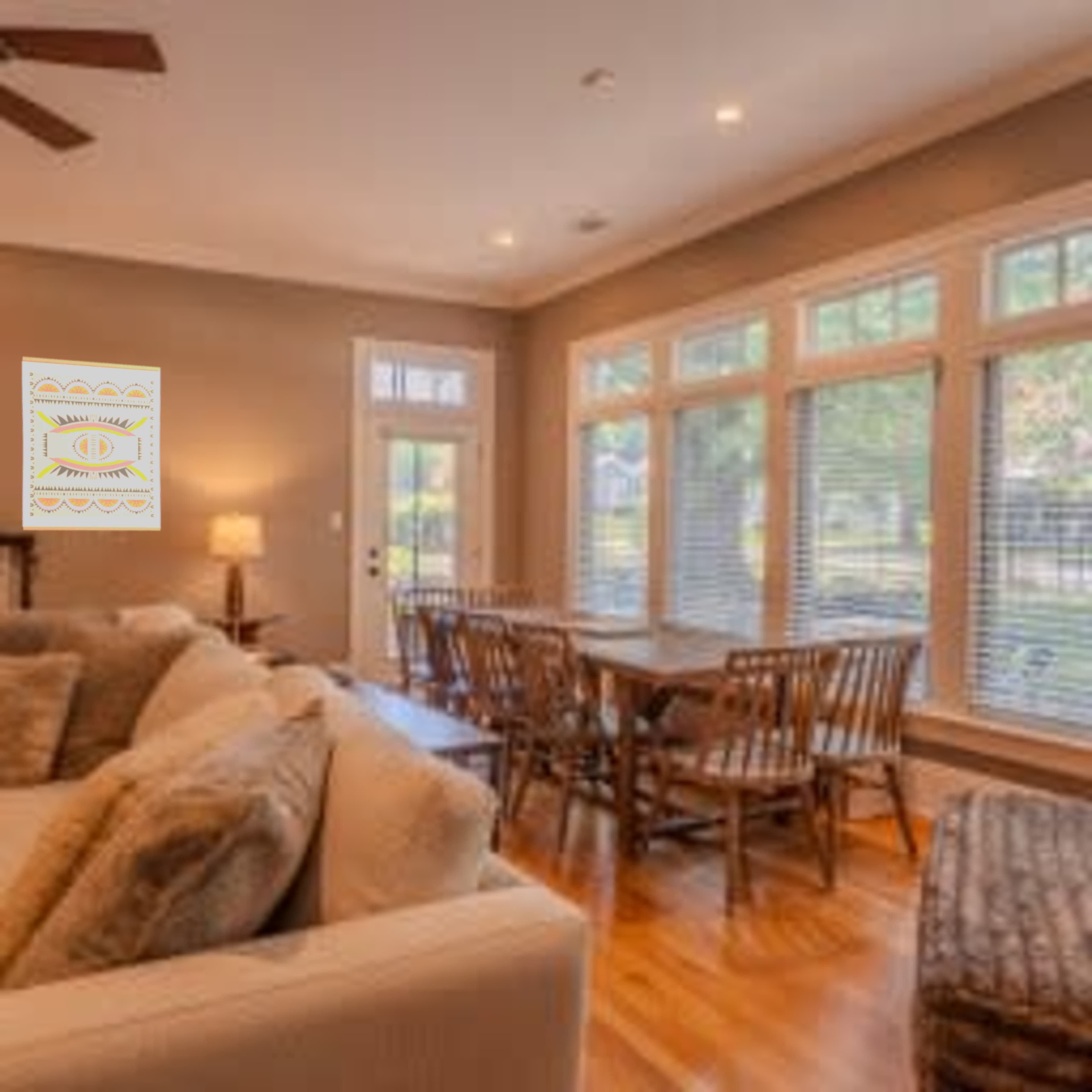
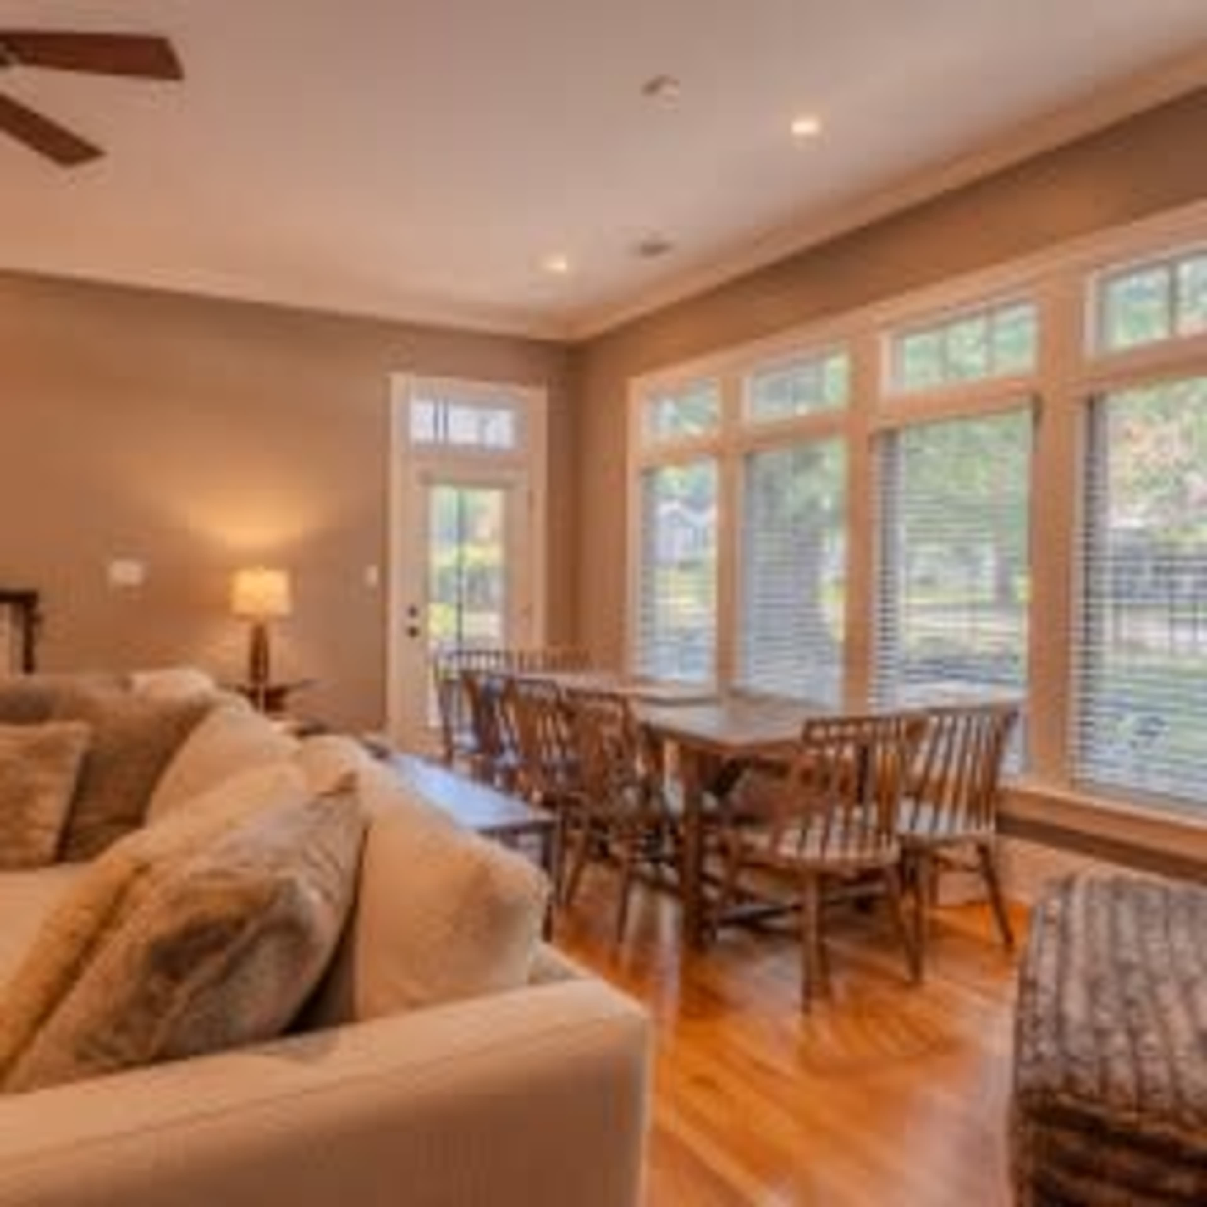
- wall art (93, 446)
